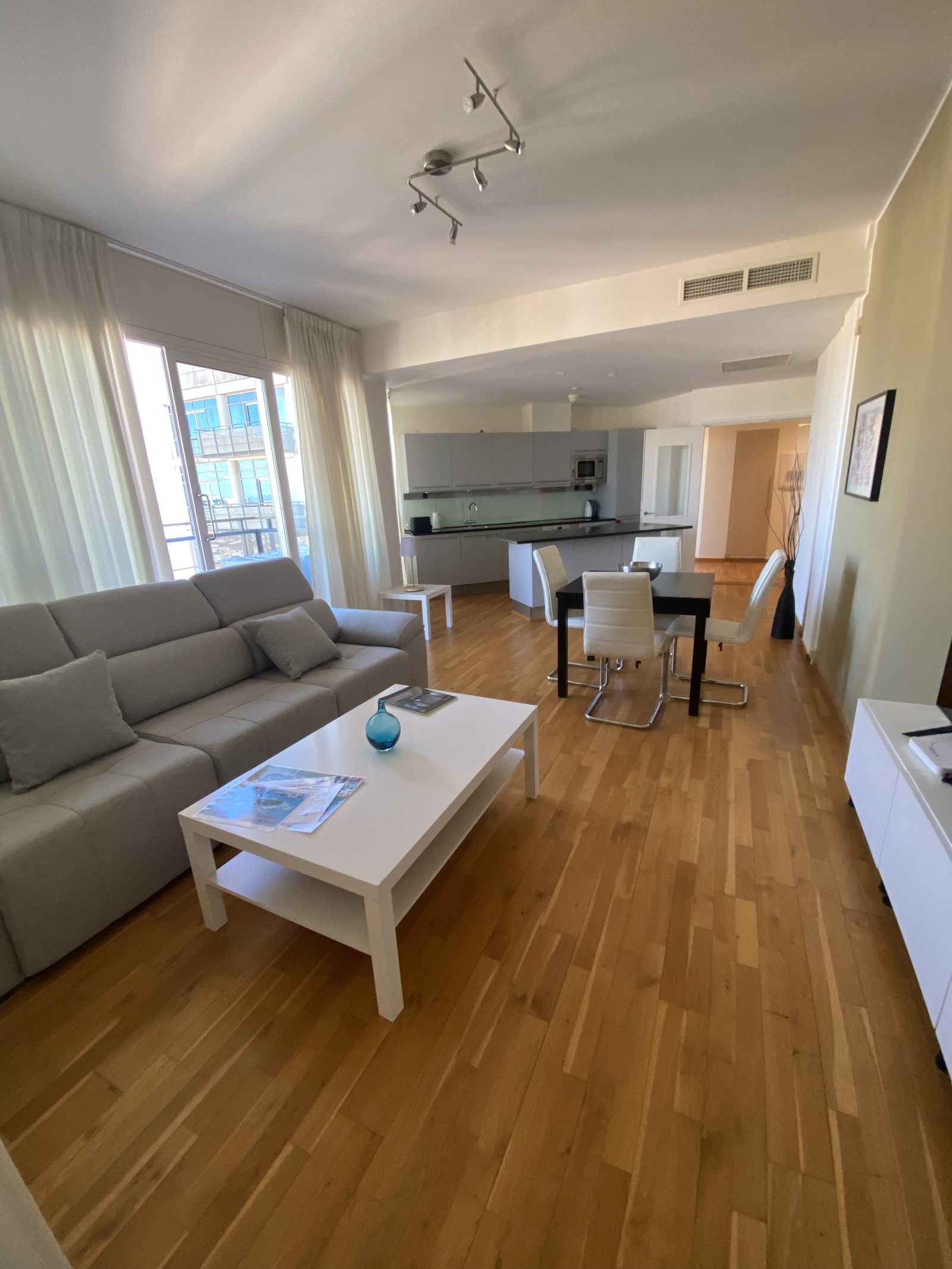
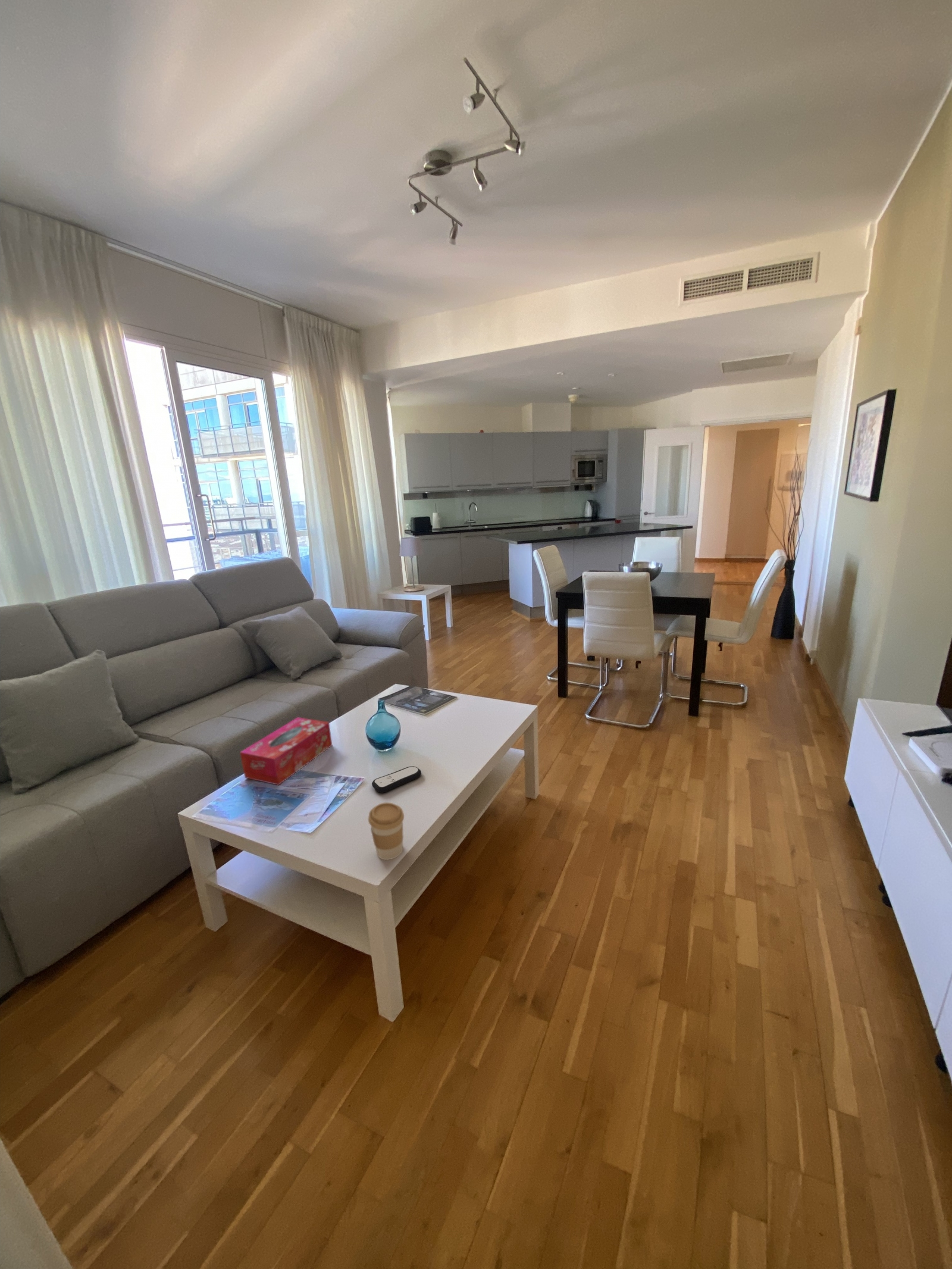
+ tissue box (289, 748)
+ remote control (397, 778)
+ coffee cup (387, 830)
